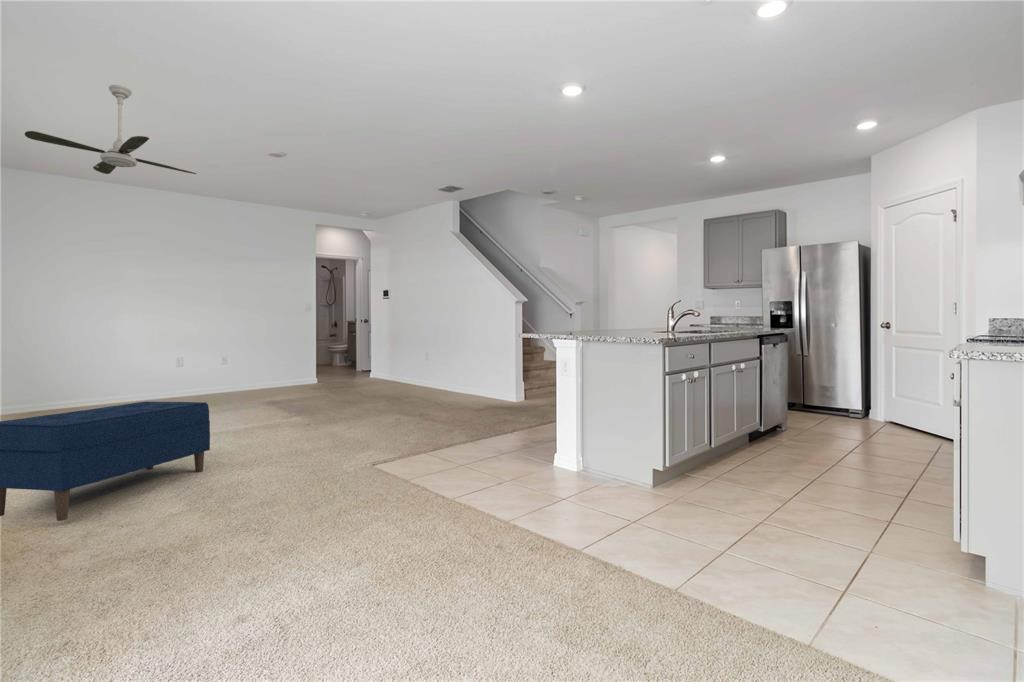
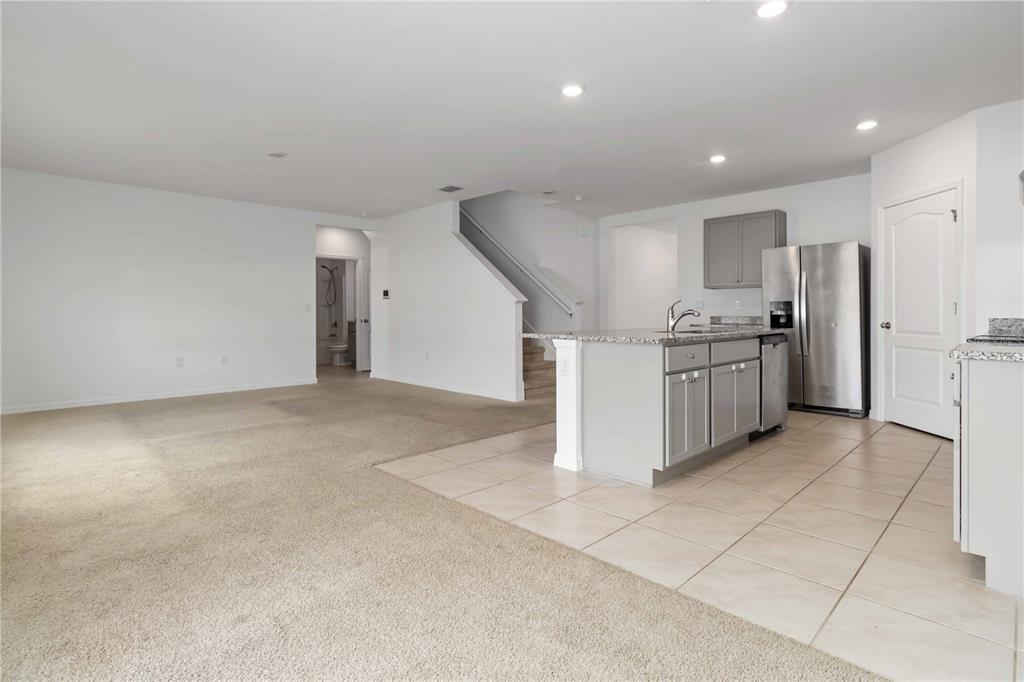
- bench (112, 451)
- ceiling fan (118, 125)
